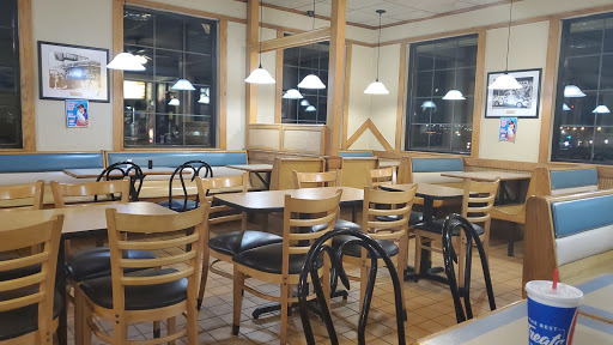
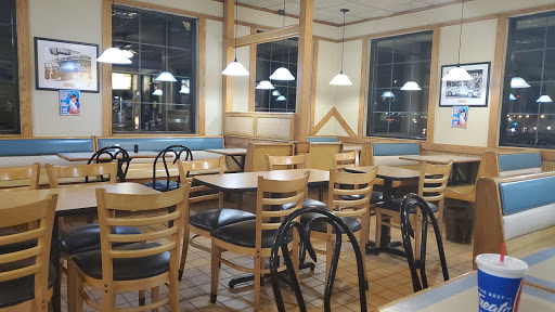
+ waste bin (459, 224)
